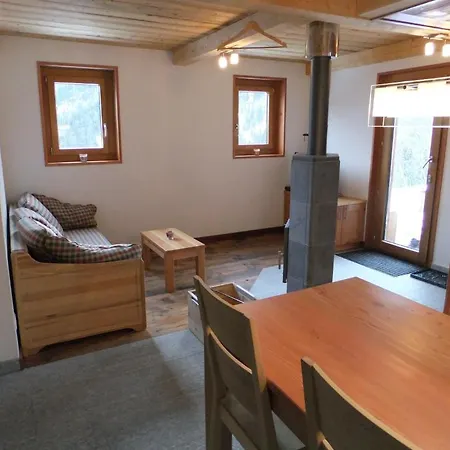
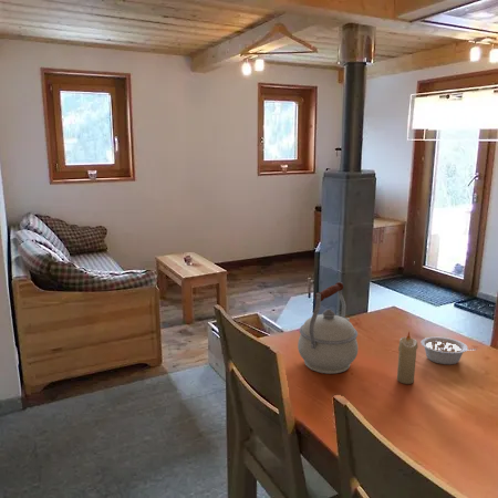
+ kettle (330, 324)
+ candle (407, 355)
+ legume (445, 350)
